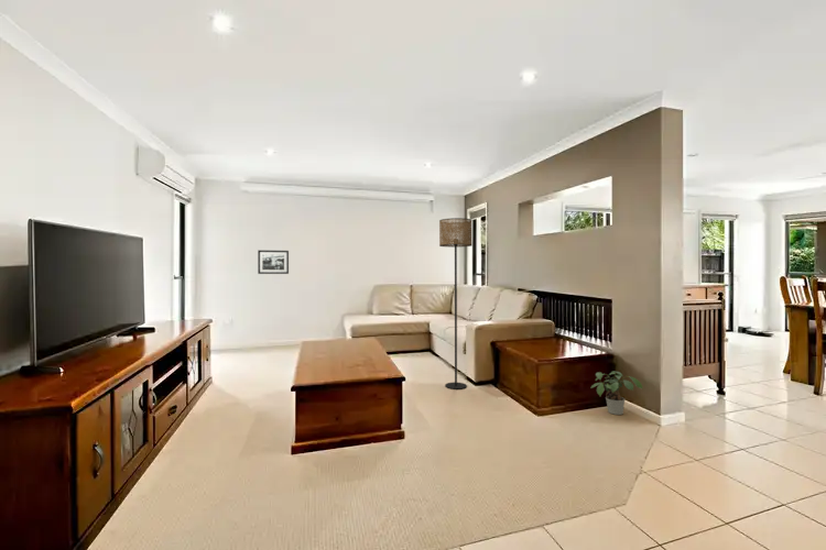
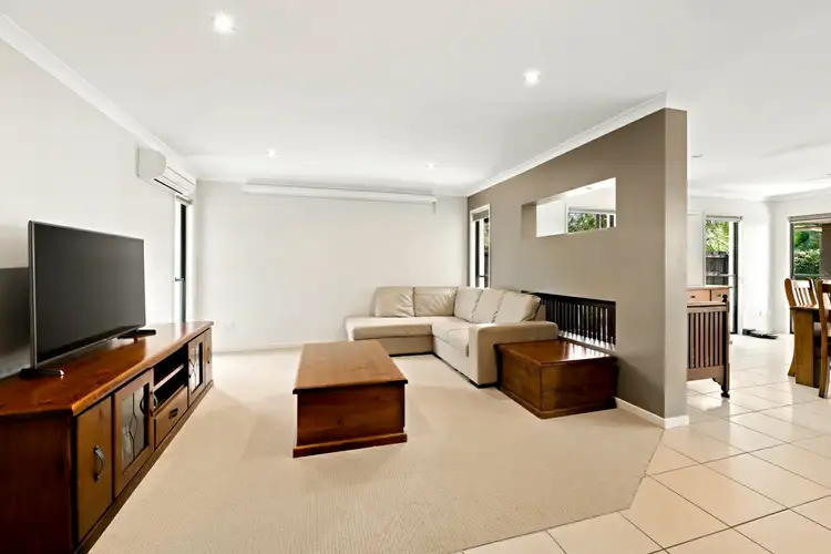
- potted plant (611, 392)
- picture frame (273, 262)
- floor lamp (455, 302)
